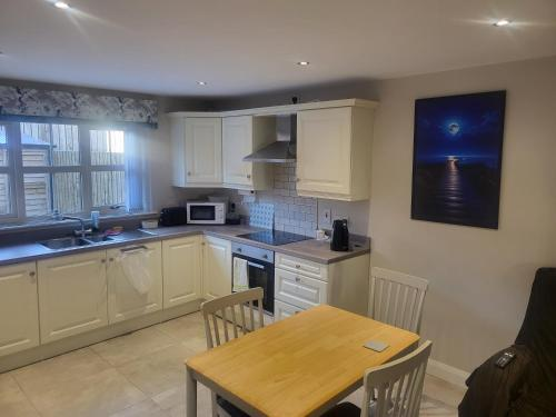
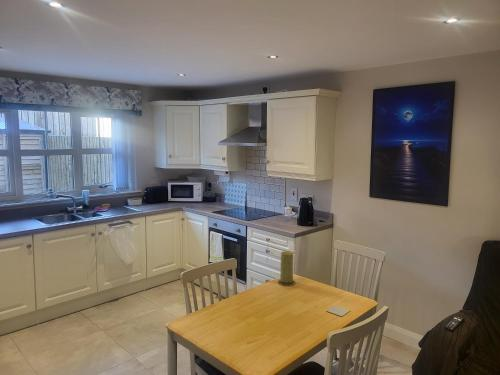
+ candle (286, 267)
